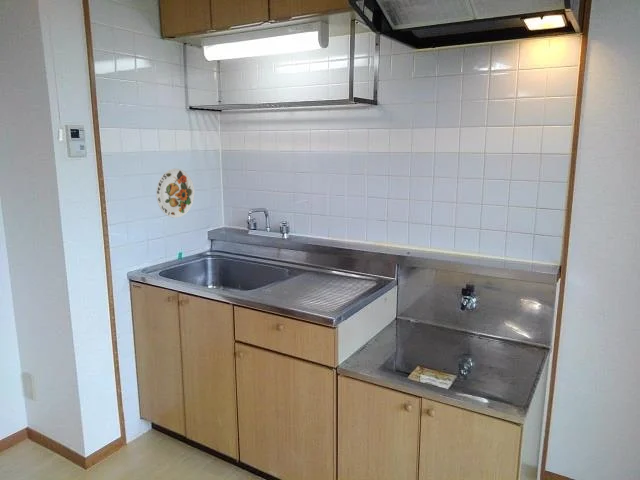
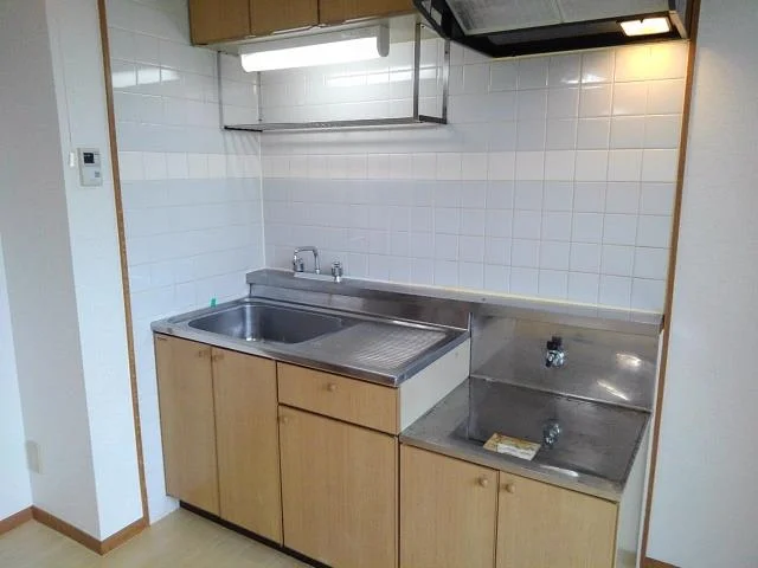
- decorative plate (175, 193)
